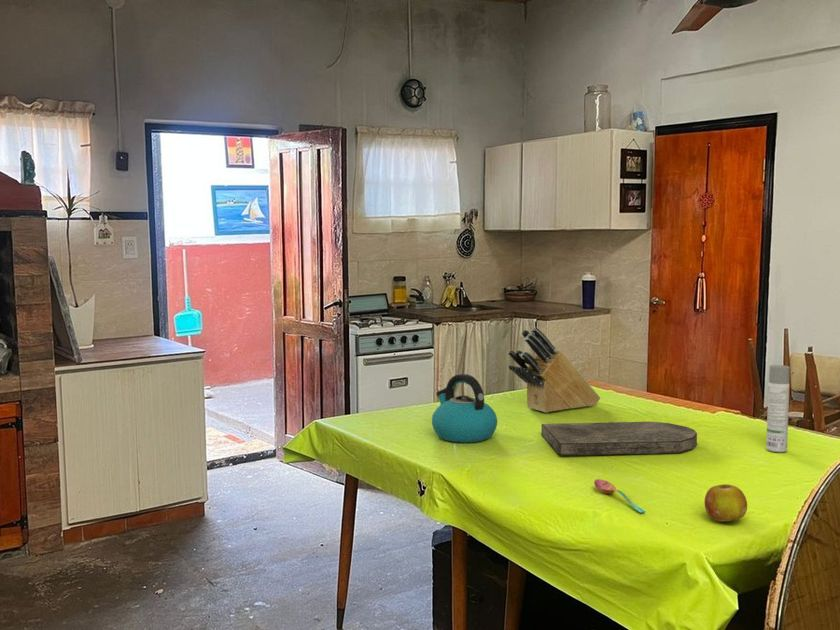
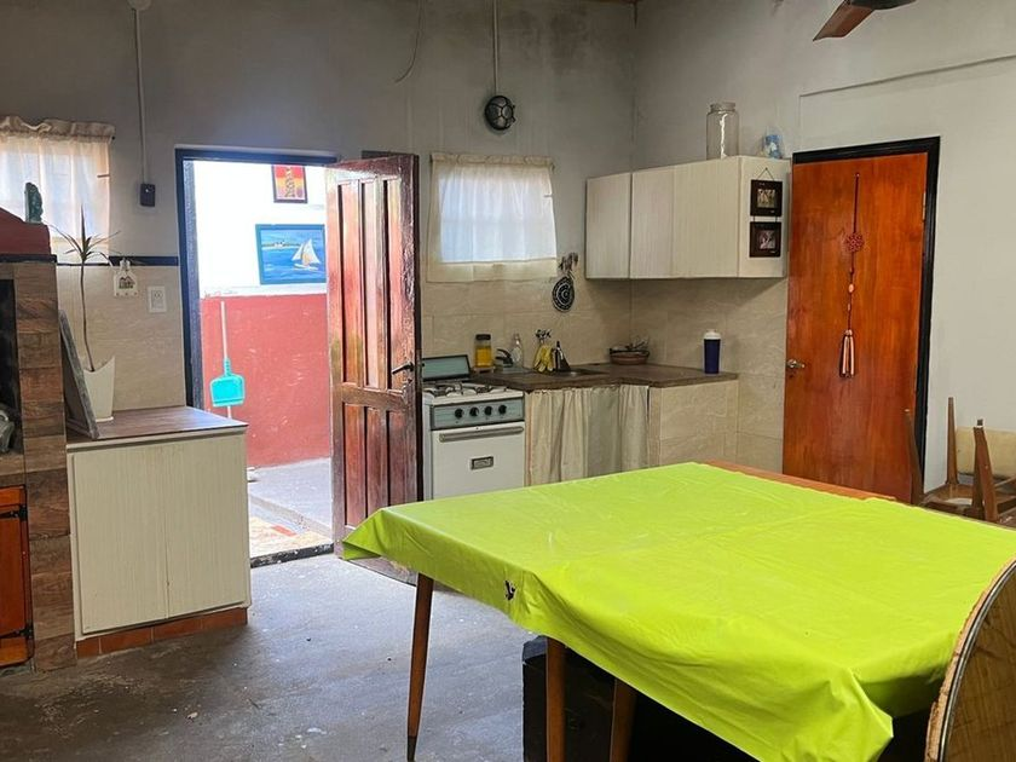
- soupspoon (620, 493)
- cutting board (622, 437)
- kettle (461, 404)
- fruit (725, 502)
- knife block (553, 366)
- spray bottle (778, 408)
